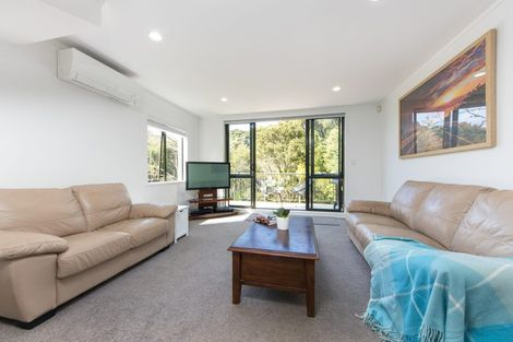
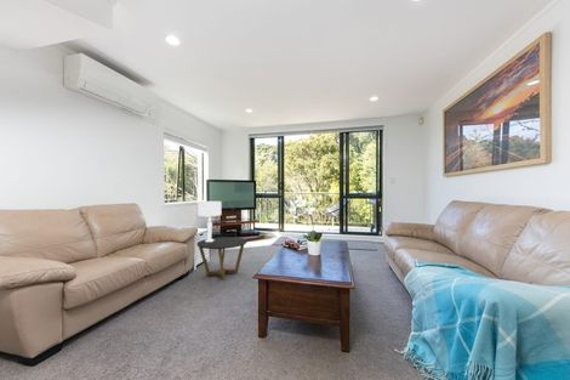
+ table lamp (209, 221)
+ side table (222, 257)
